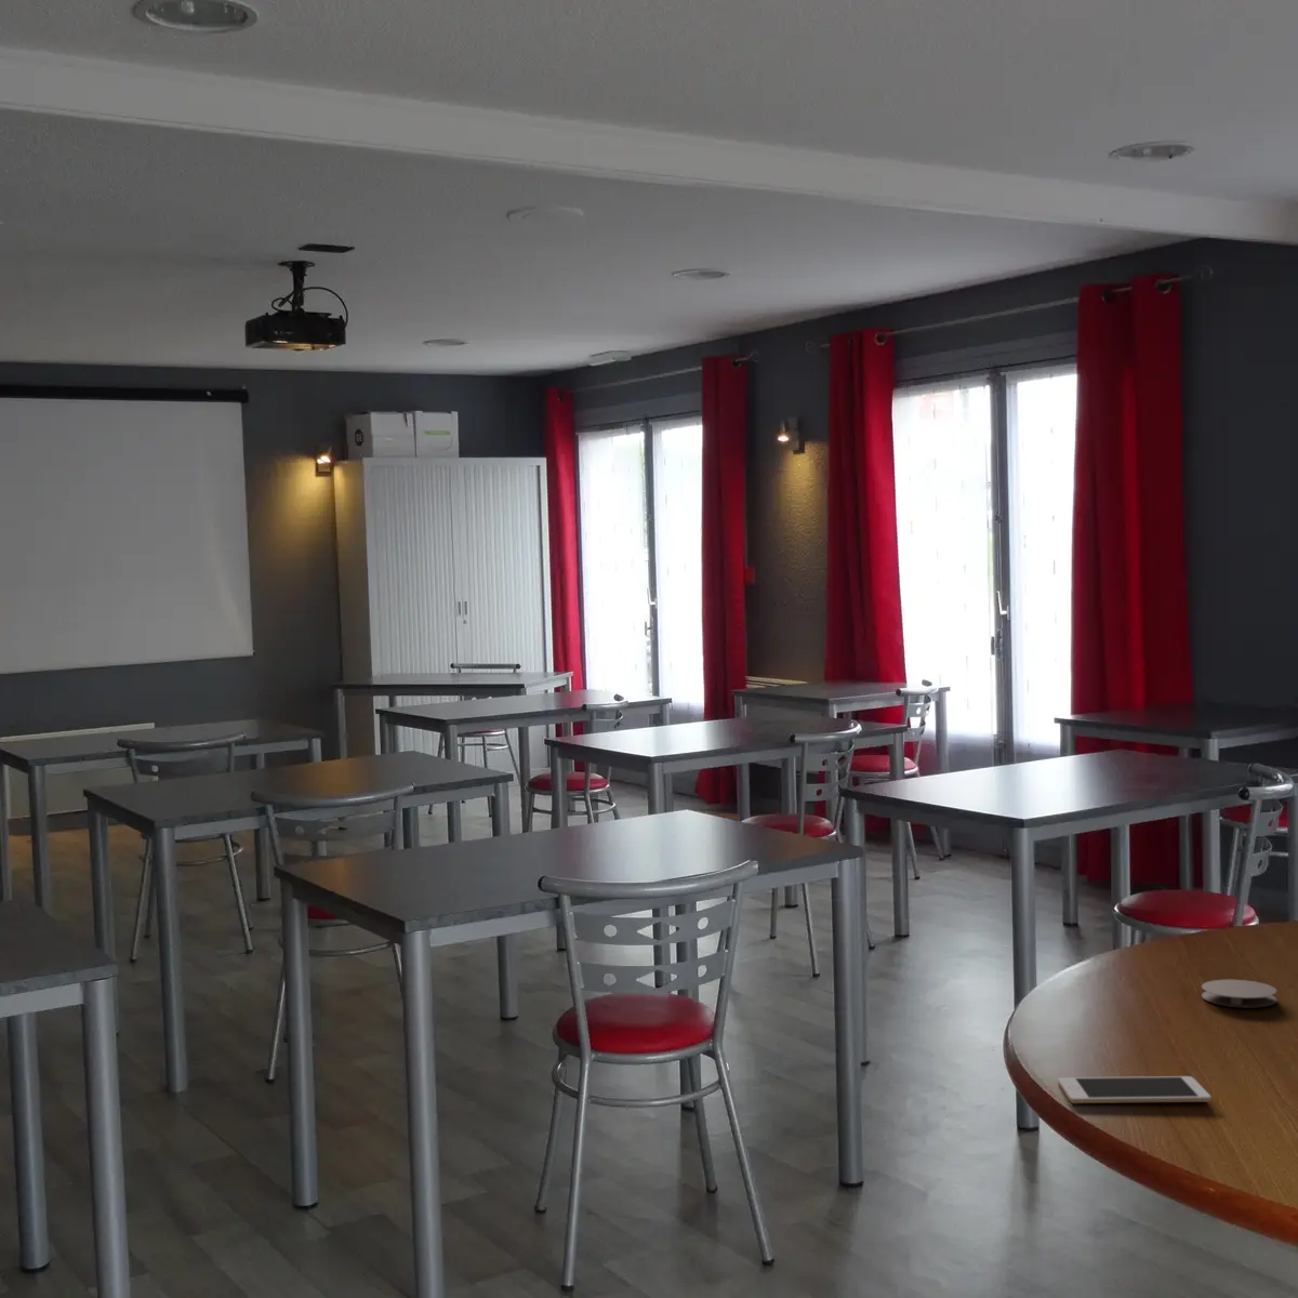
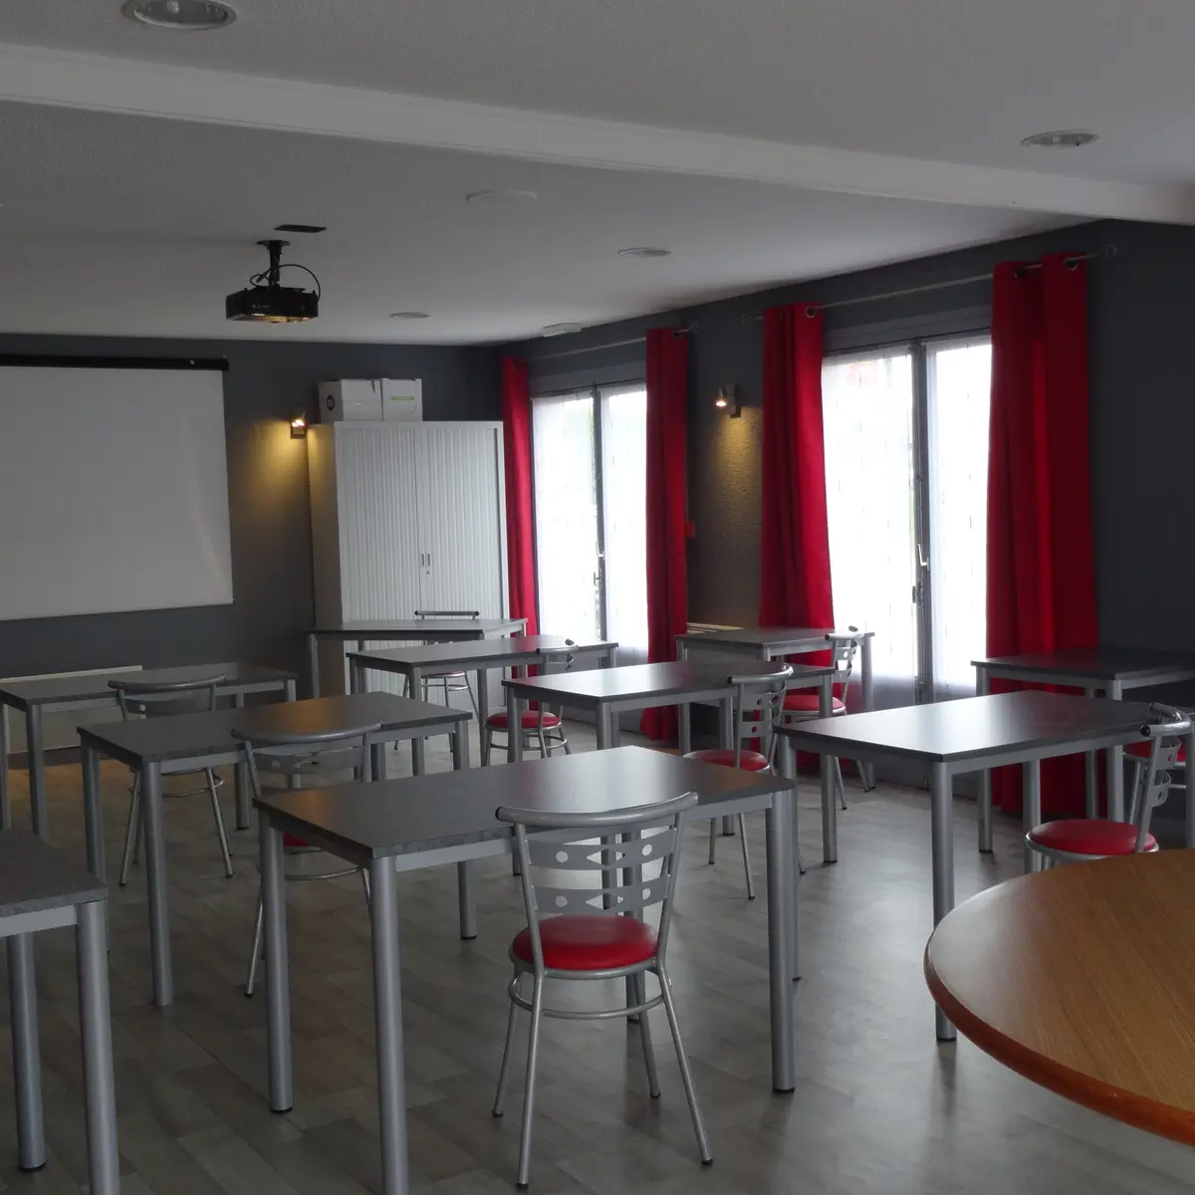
- cell phone (1133, 1089)
- coaster (1239, 993)
